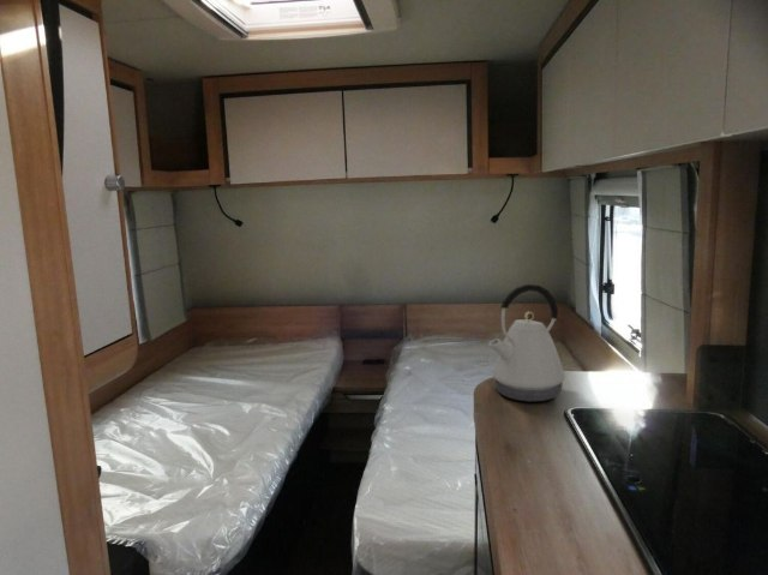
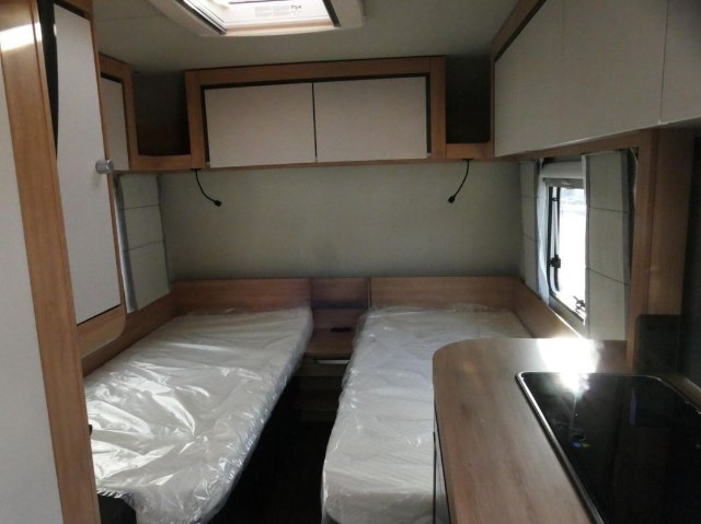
- kettle (526, 340)
